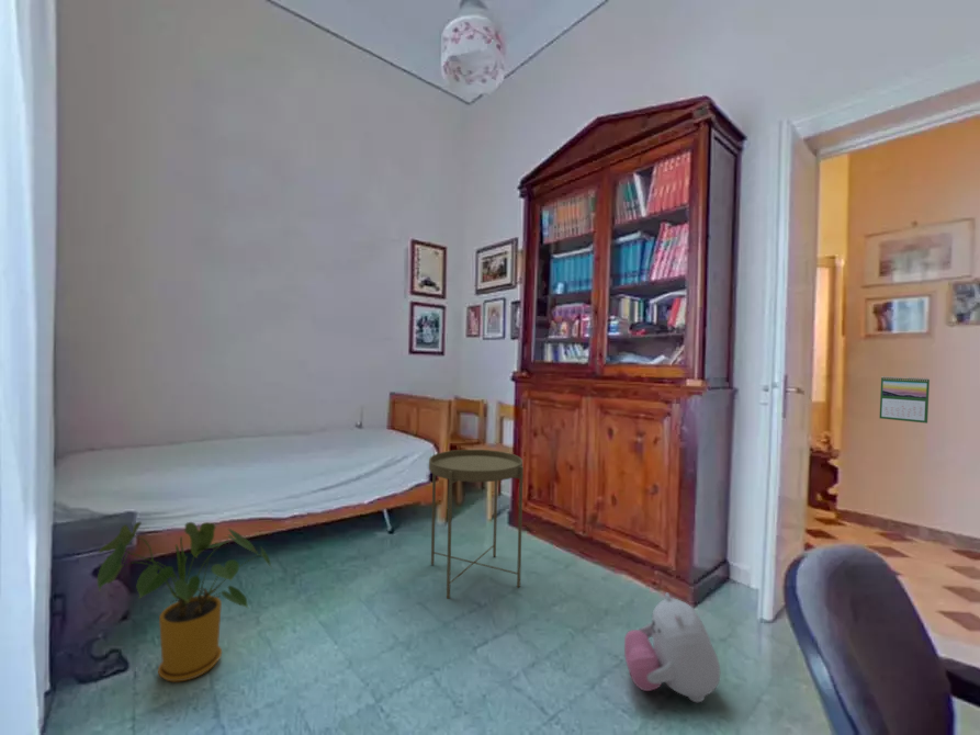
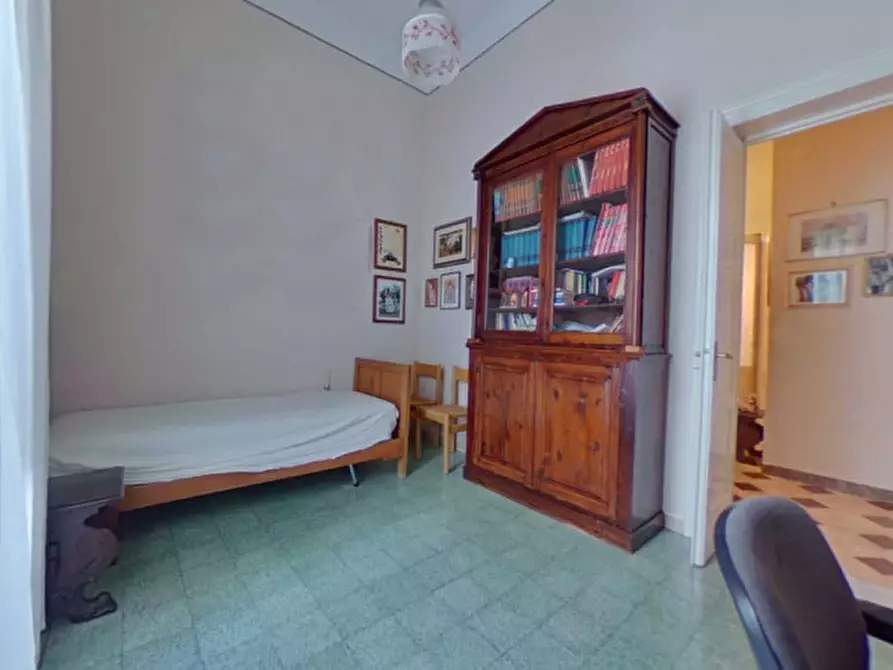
- calendar (903, 398)
- plush toy (671, 645)
- side table (494, 517)
- house plant (185, 597)
